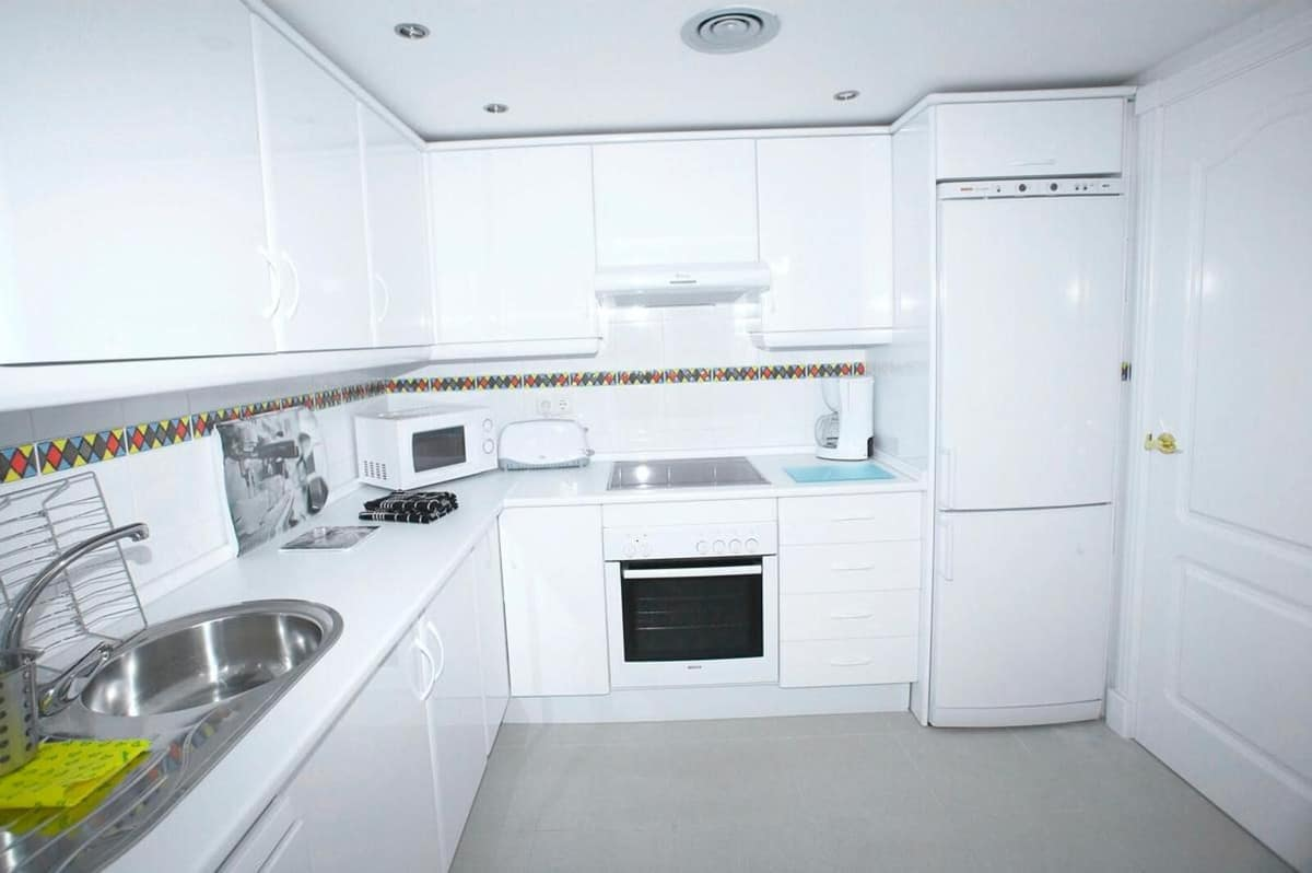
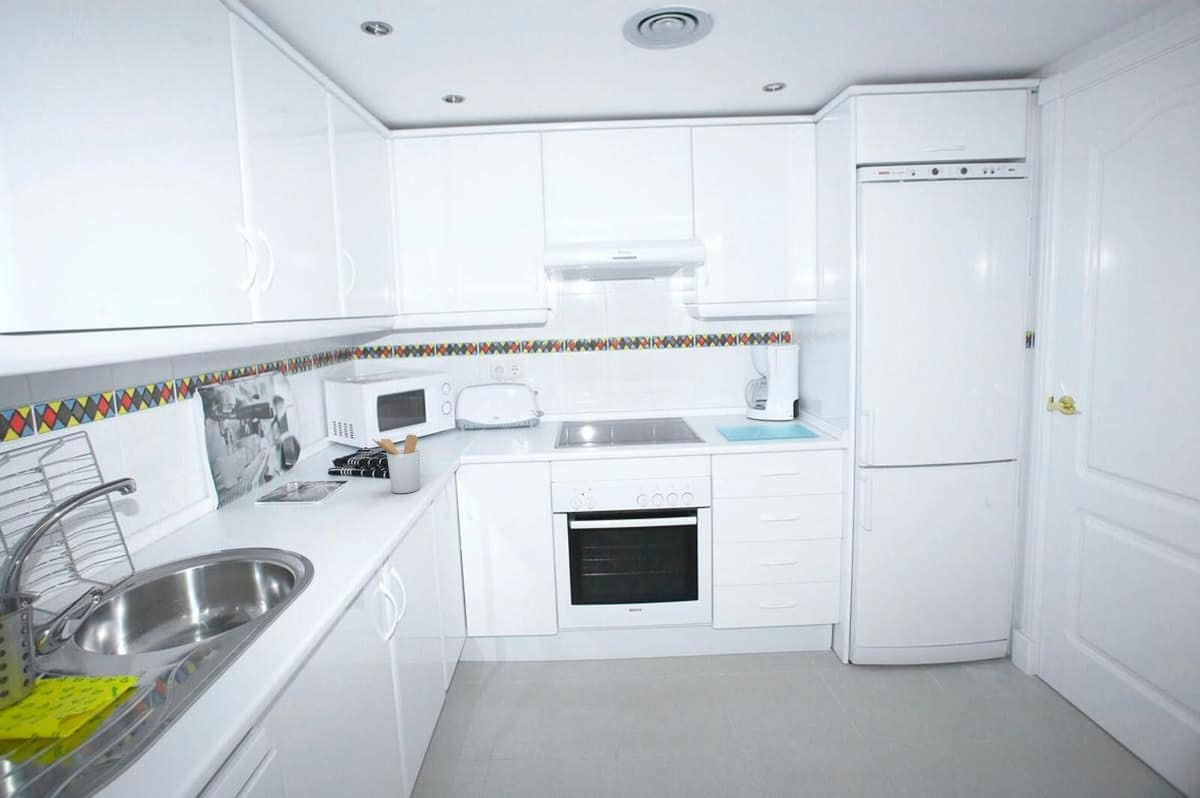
+ utensil holder (396, 462)
